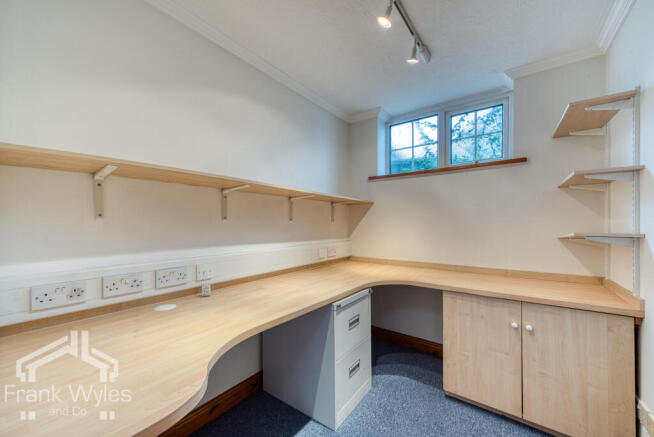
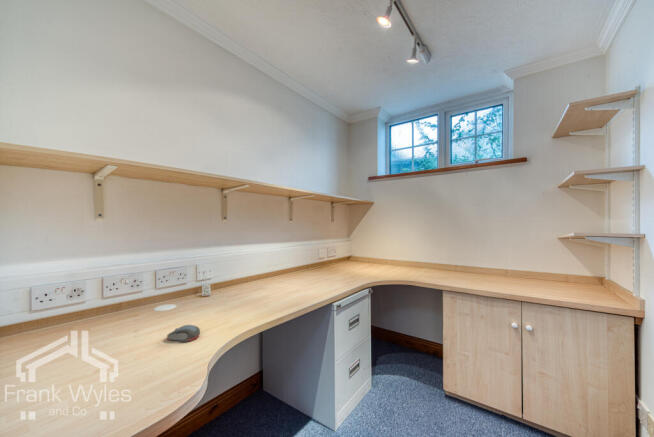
+ computer mouse (184, 331)
